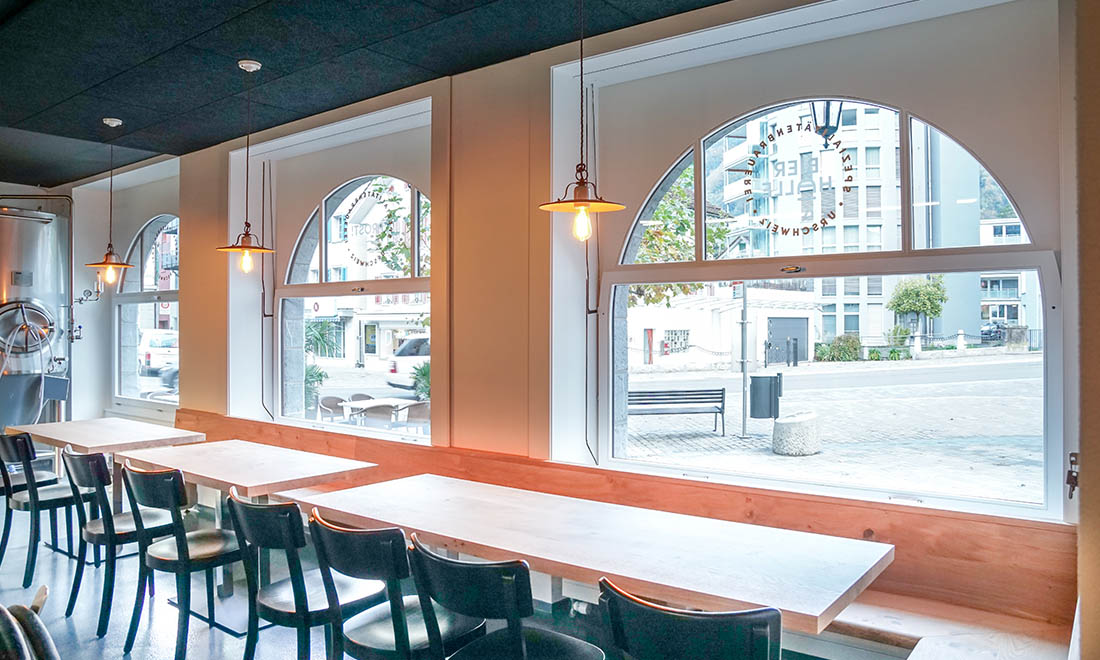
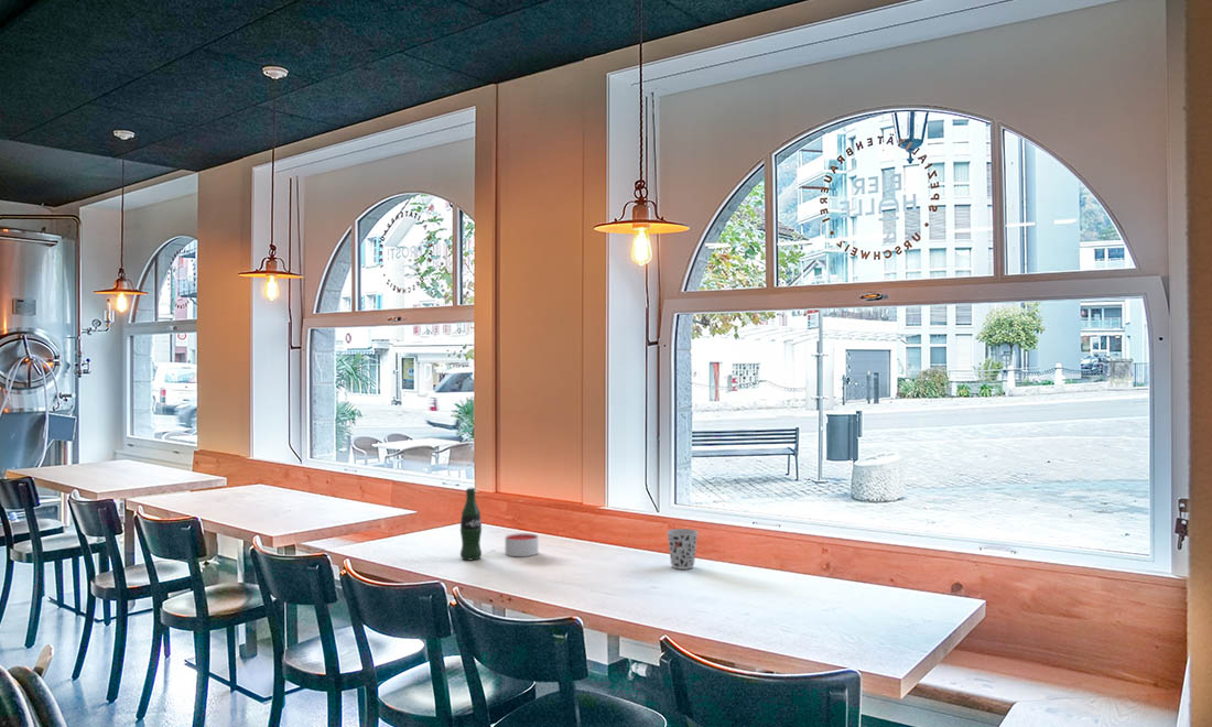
+ cup (682, 549)
+ candle (521, 544)
+ beer bottle (470, 522)
